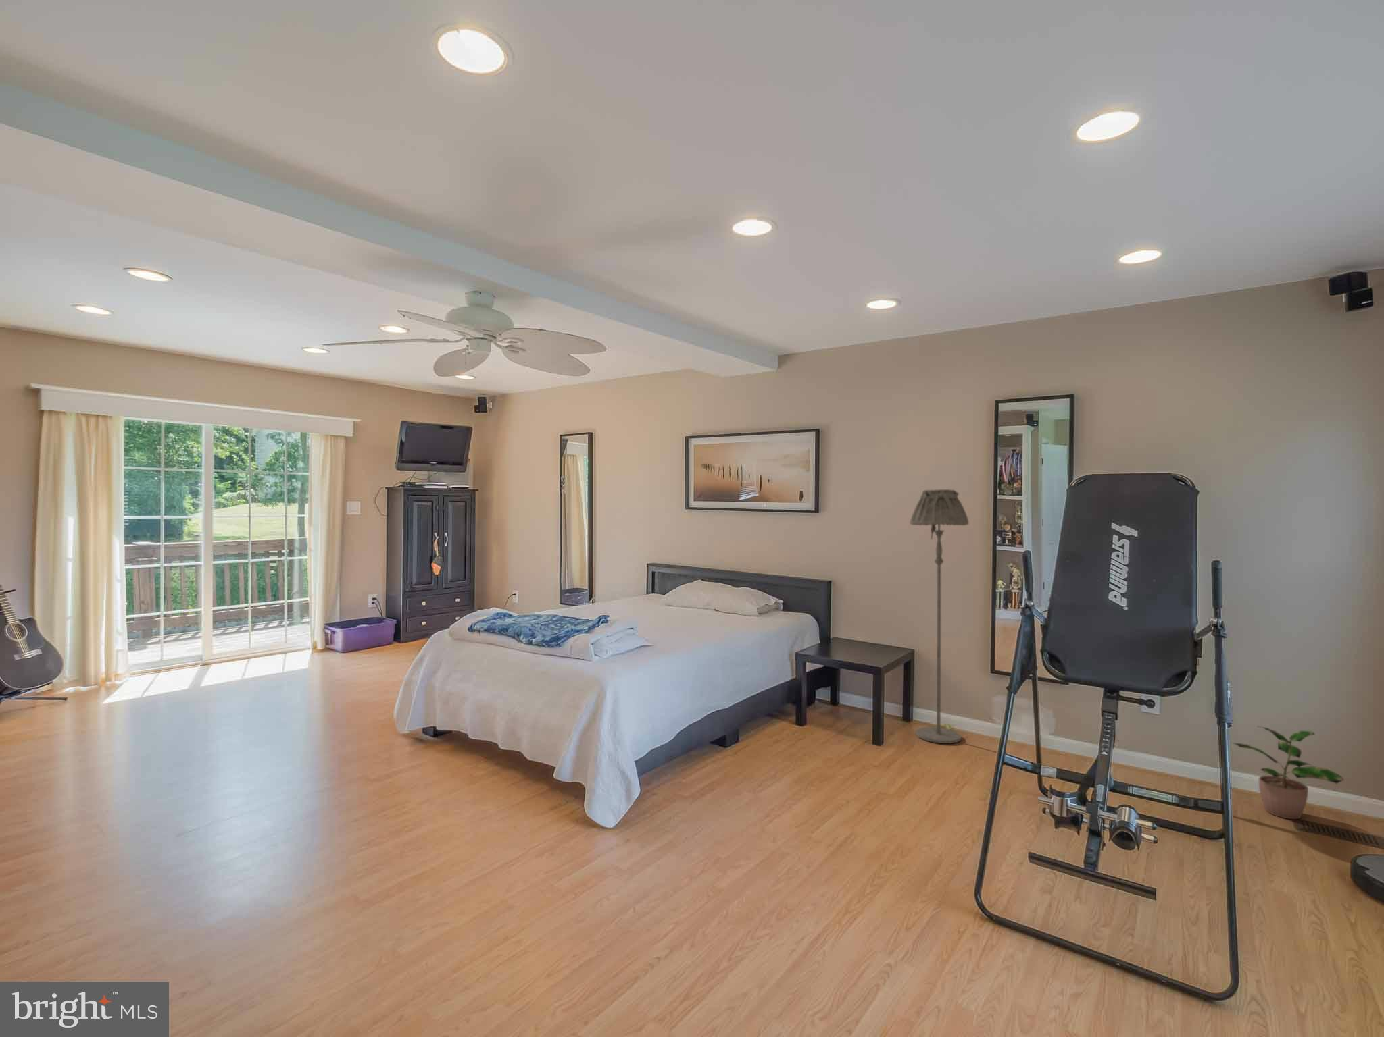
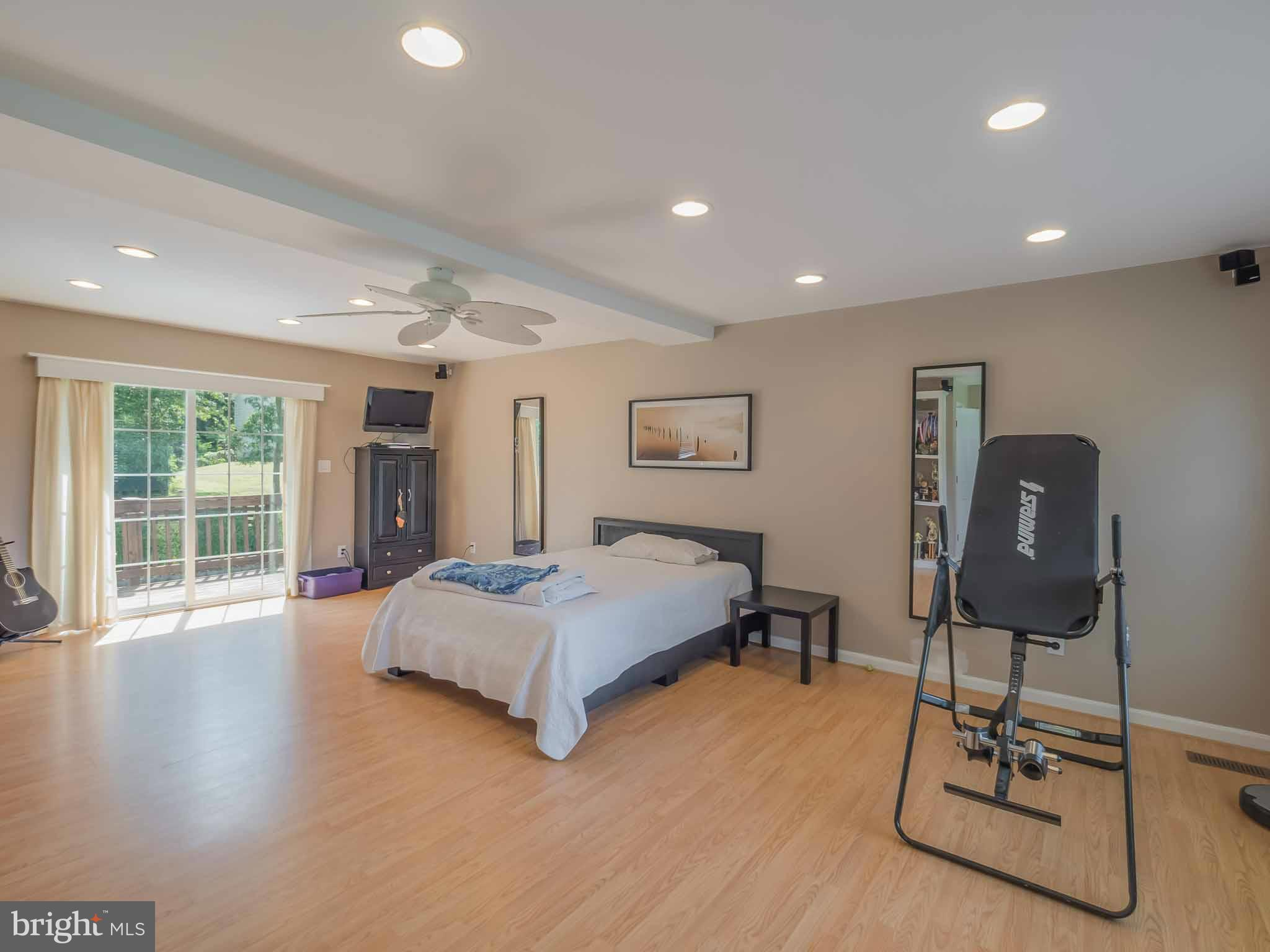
- potted plant (1285, 770)
- floor lamp (938, 613)
